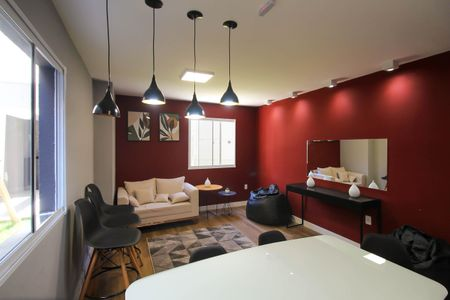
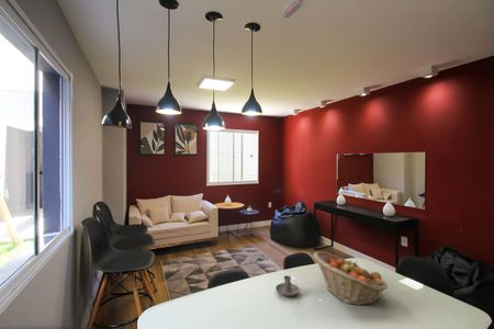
+ fruit basket (347, 274)
+ candle holder (287, 283)
